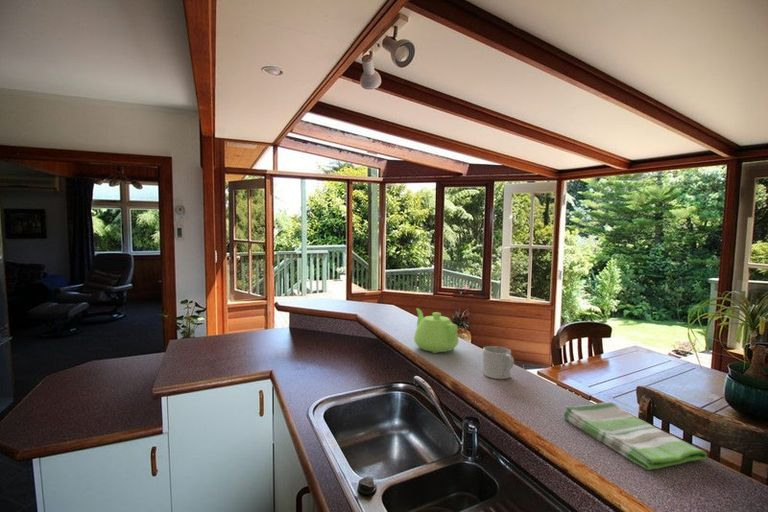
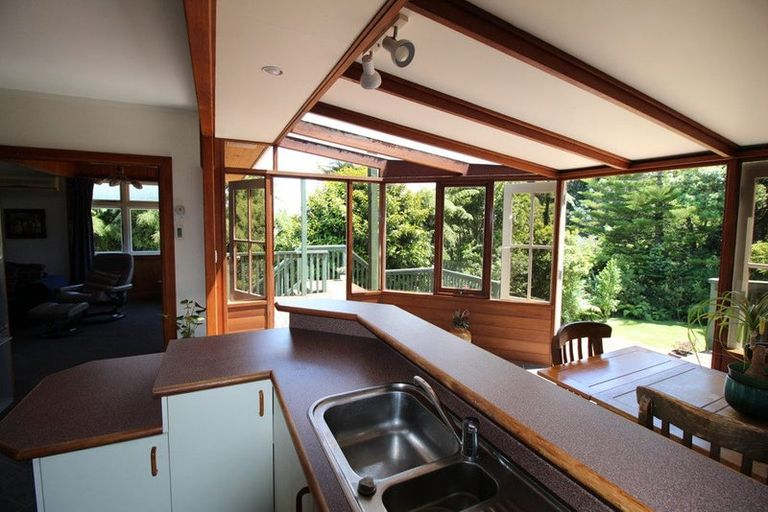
- teapot (434, 330)
- dish towel (628, 429)
- mug (499, 363)
